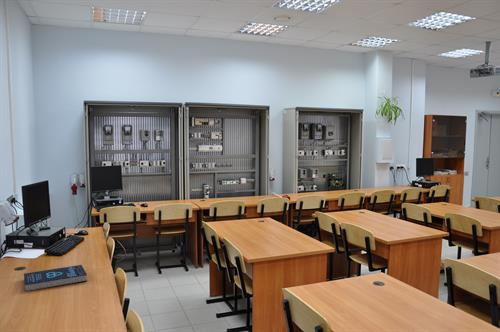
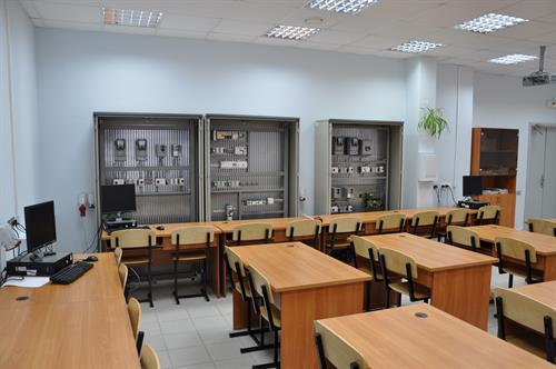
- book (55, 277)
